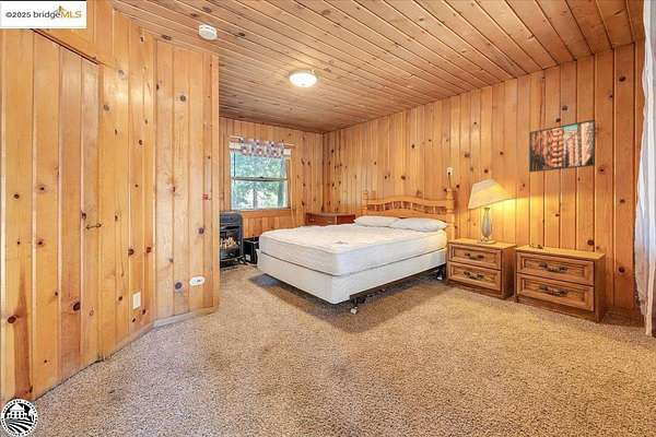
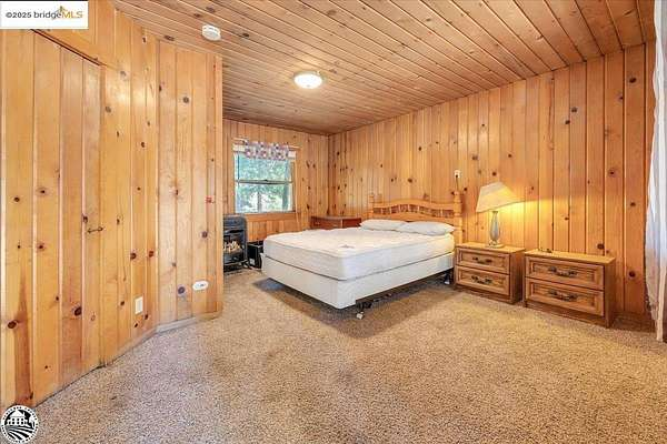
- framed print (560, 147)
